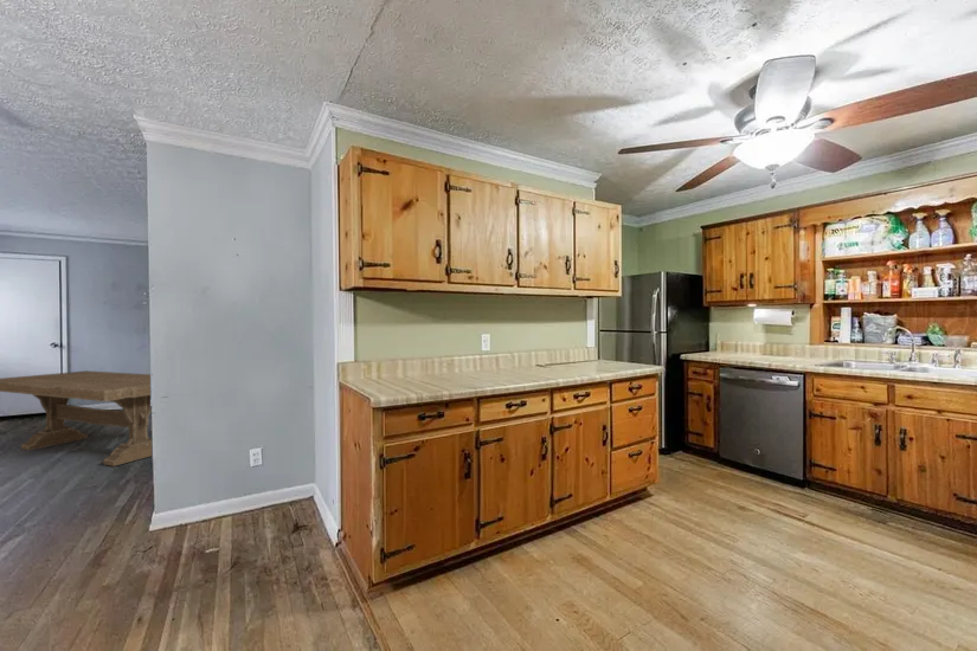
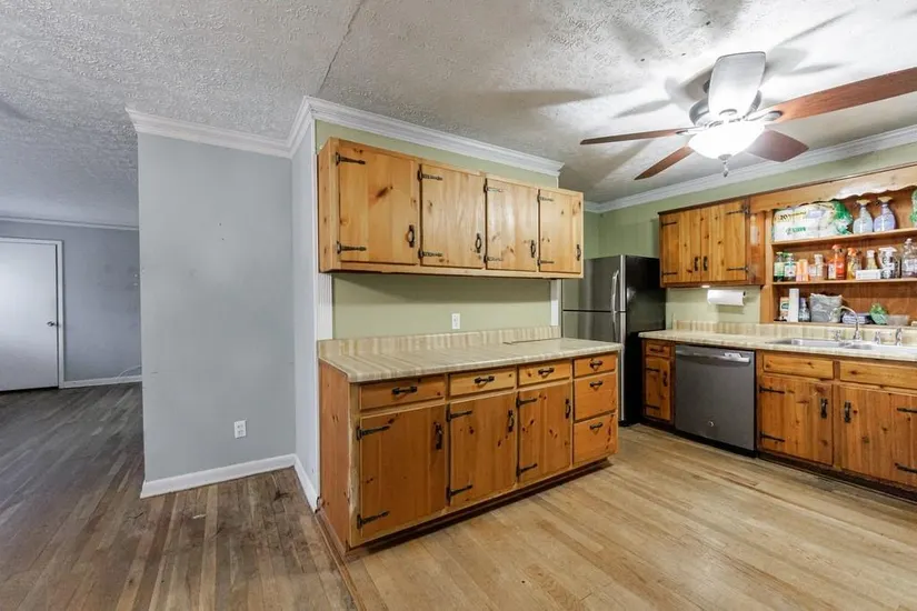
- dining table (95, 414)
